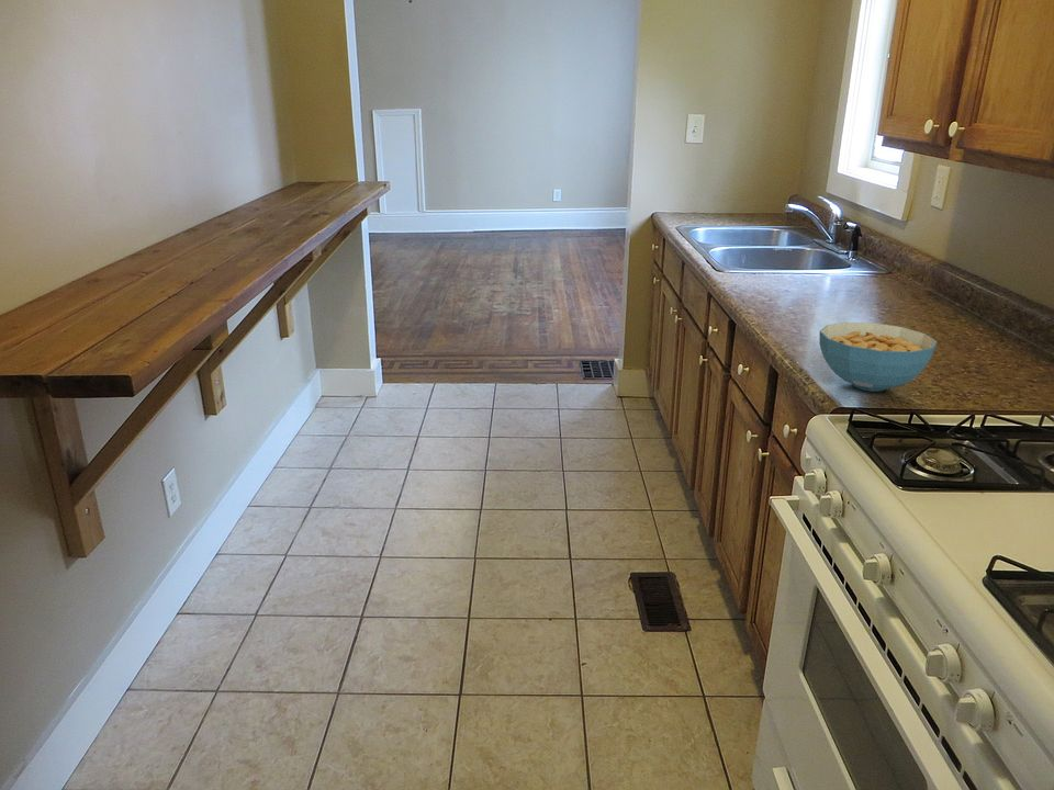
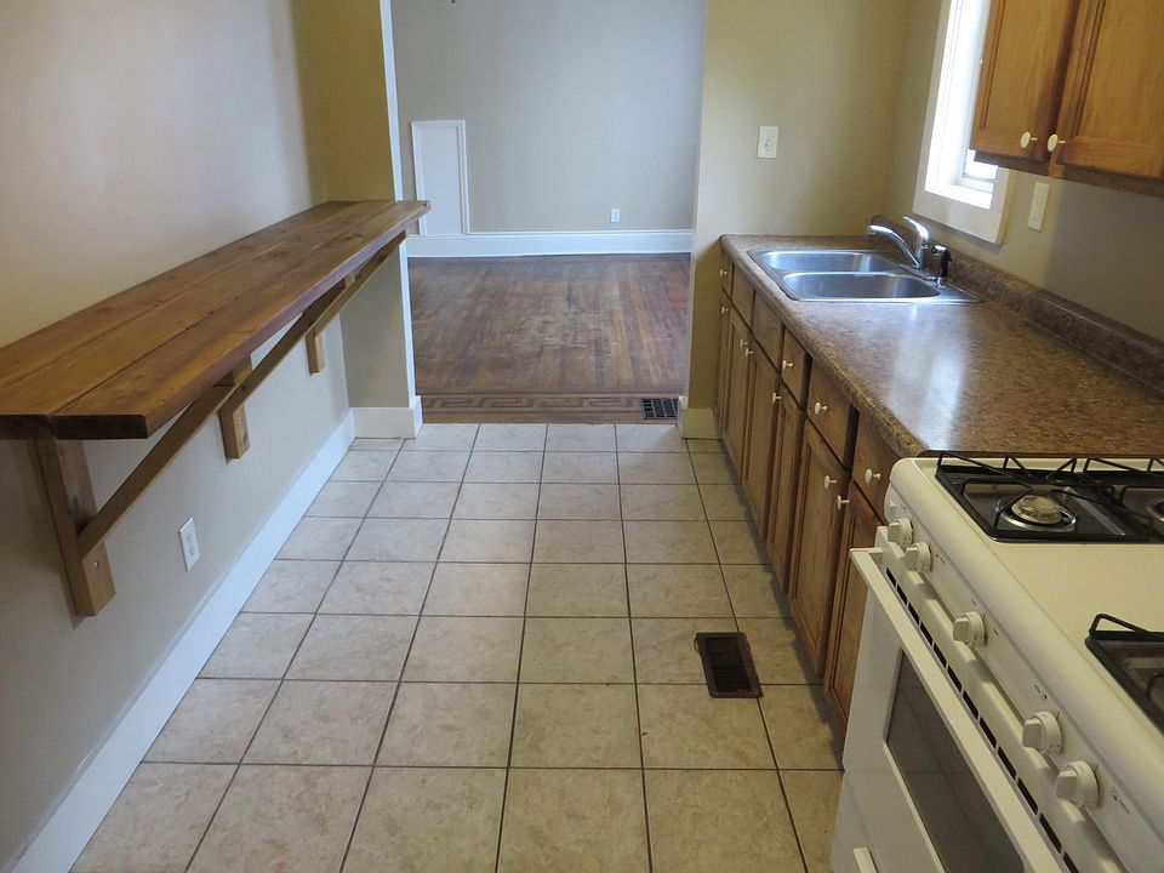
- cereal bowl (873, 361)
